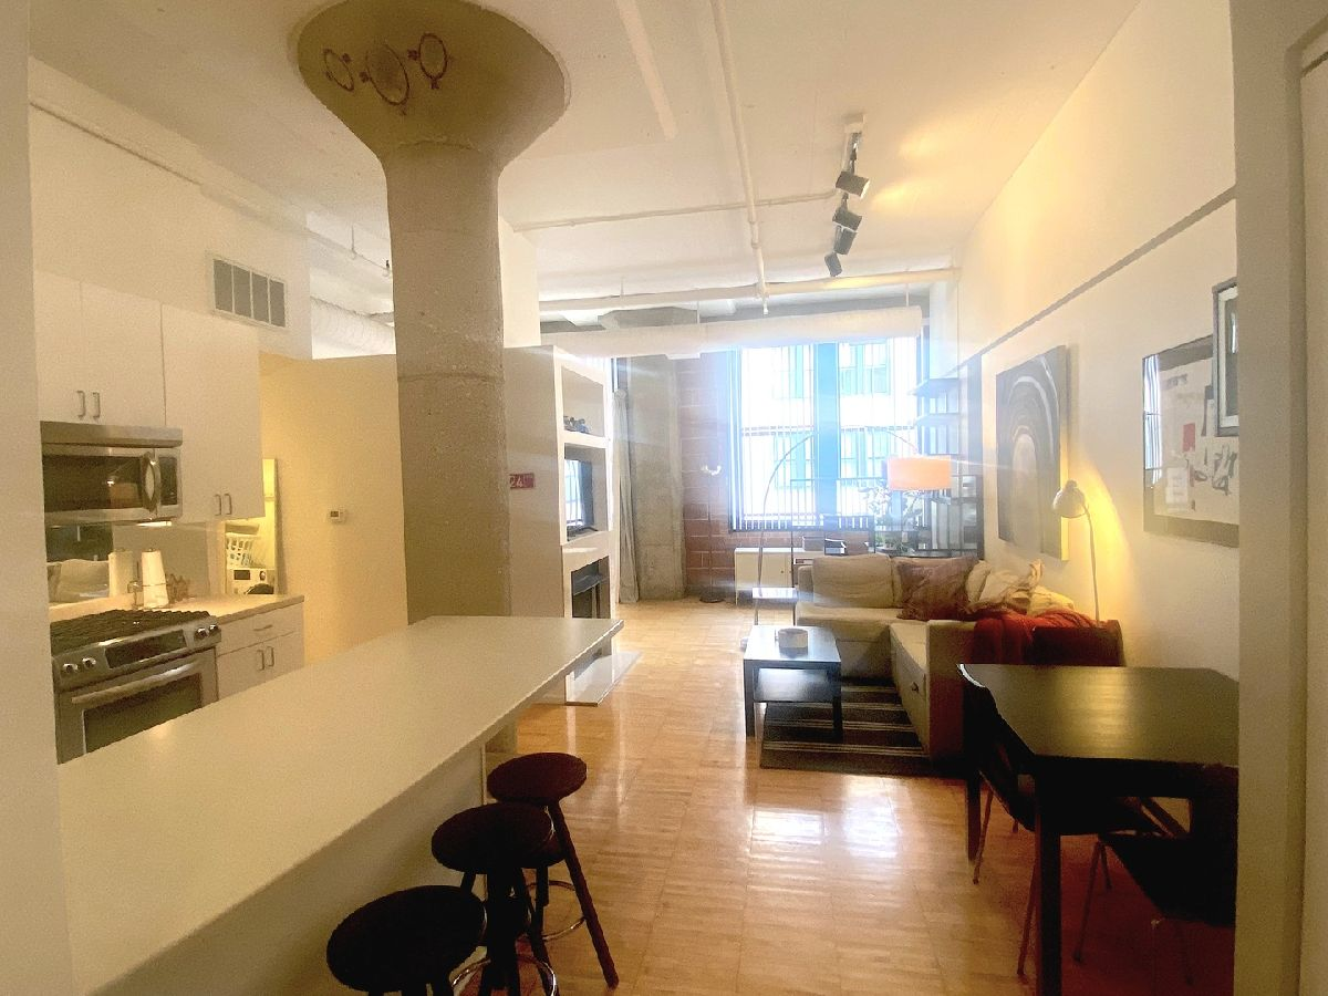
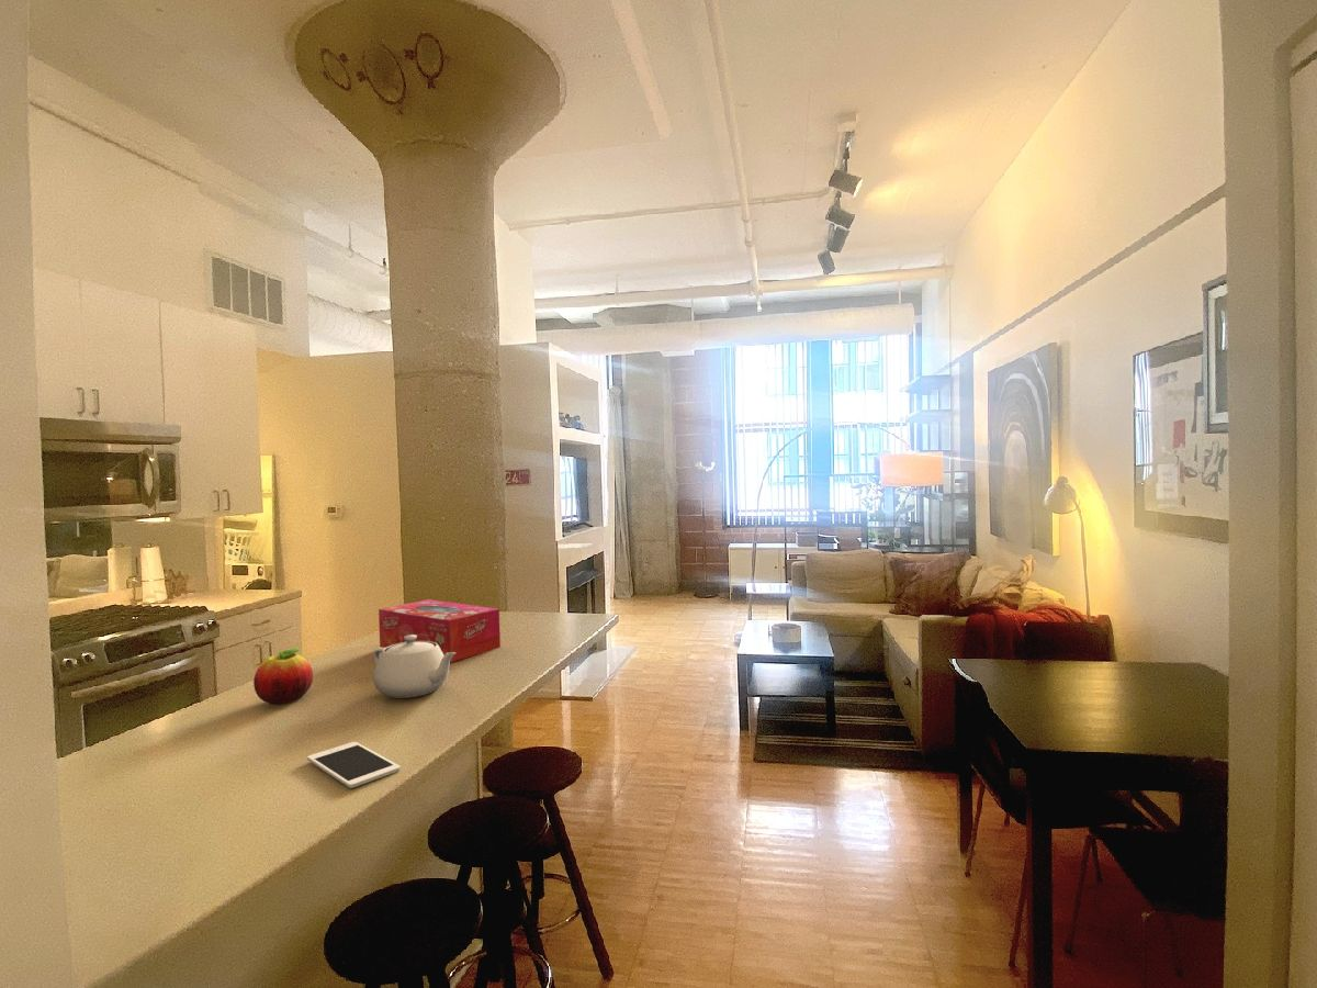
+ tissue box (438, 628)
+ fruit (283, 675)
+ cell phone (352, 763)
+ teapot (414, 663)
